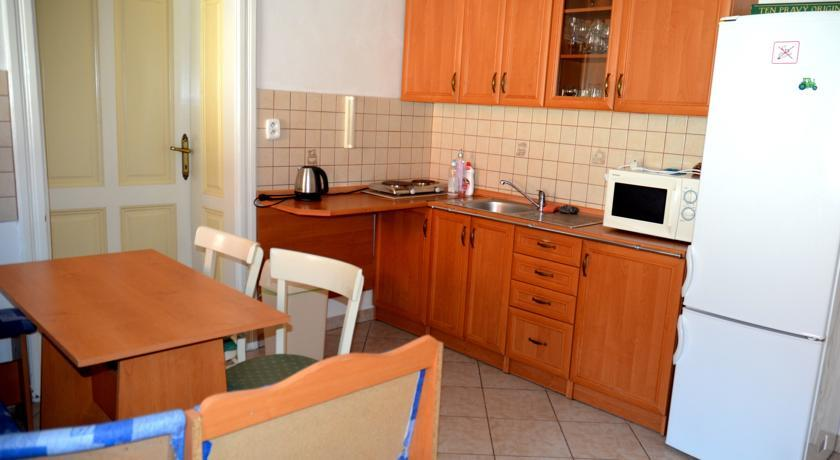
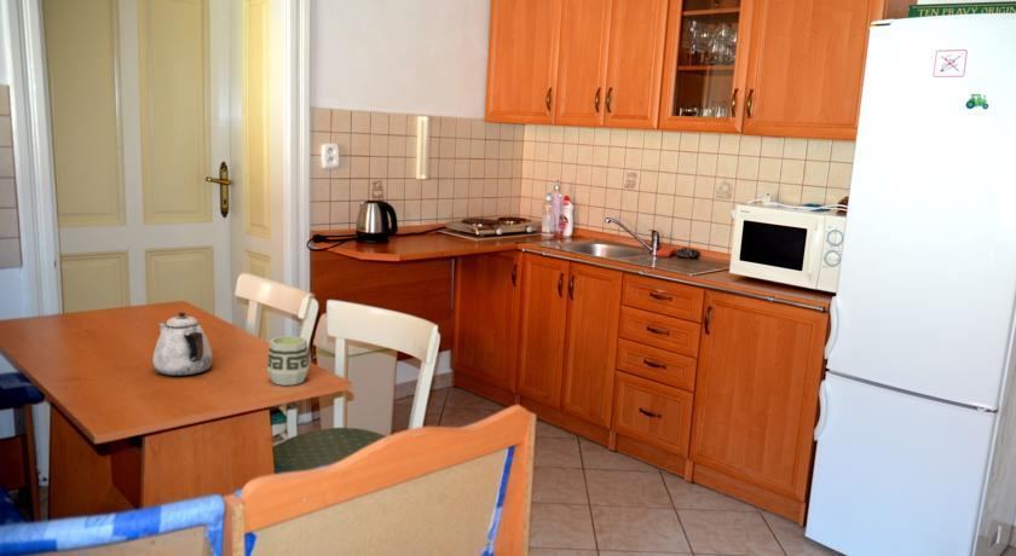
+ cup (288, 360)
+ teapot (179, 340)
